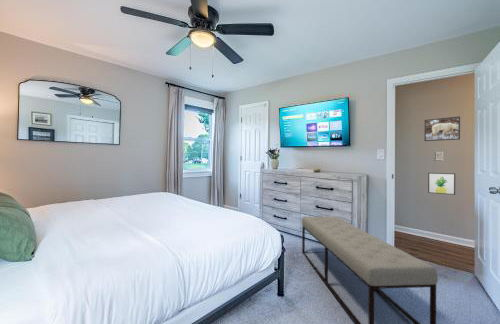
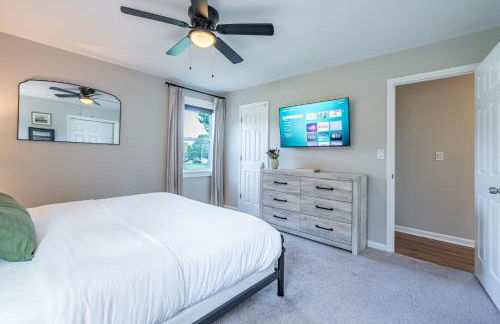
- bench (347, 258)
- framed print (441, 129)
- wall art (441, 183)
